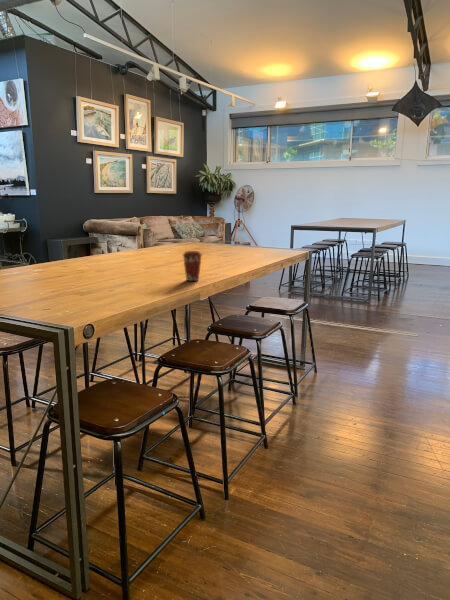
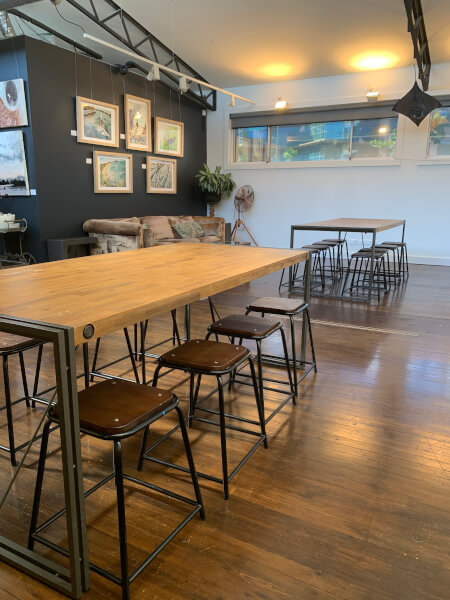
- coffee cup (192, 266)
